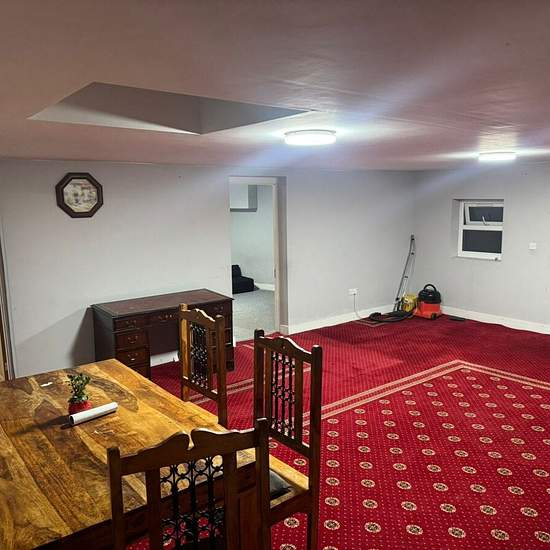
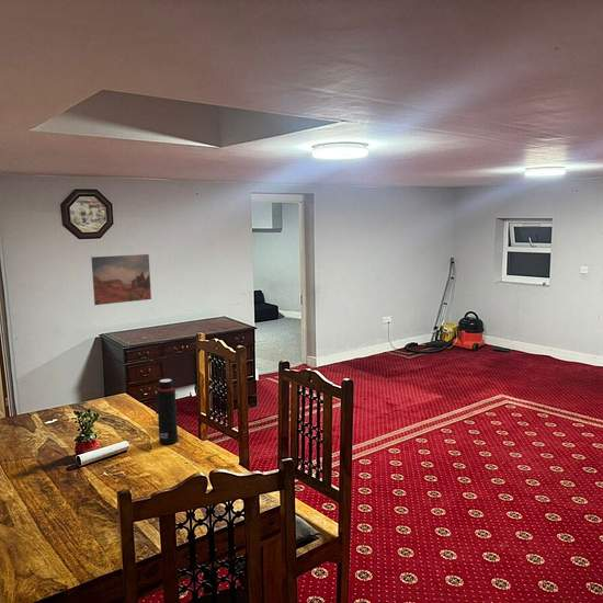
+ wall art (122, 278)
+ water bottle (166, 410)
